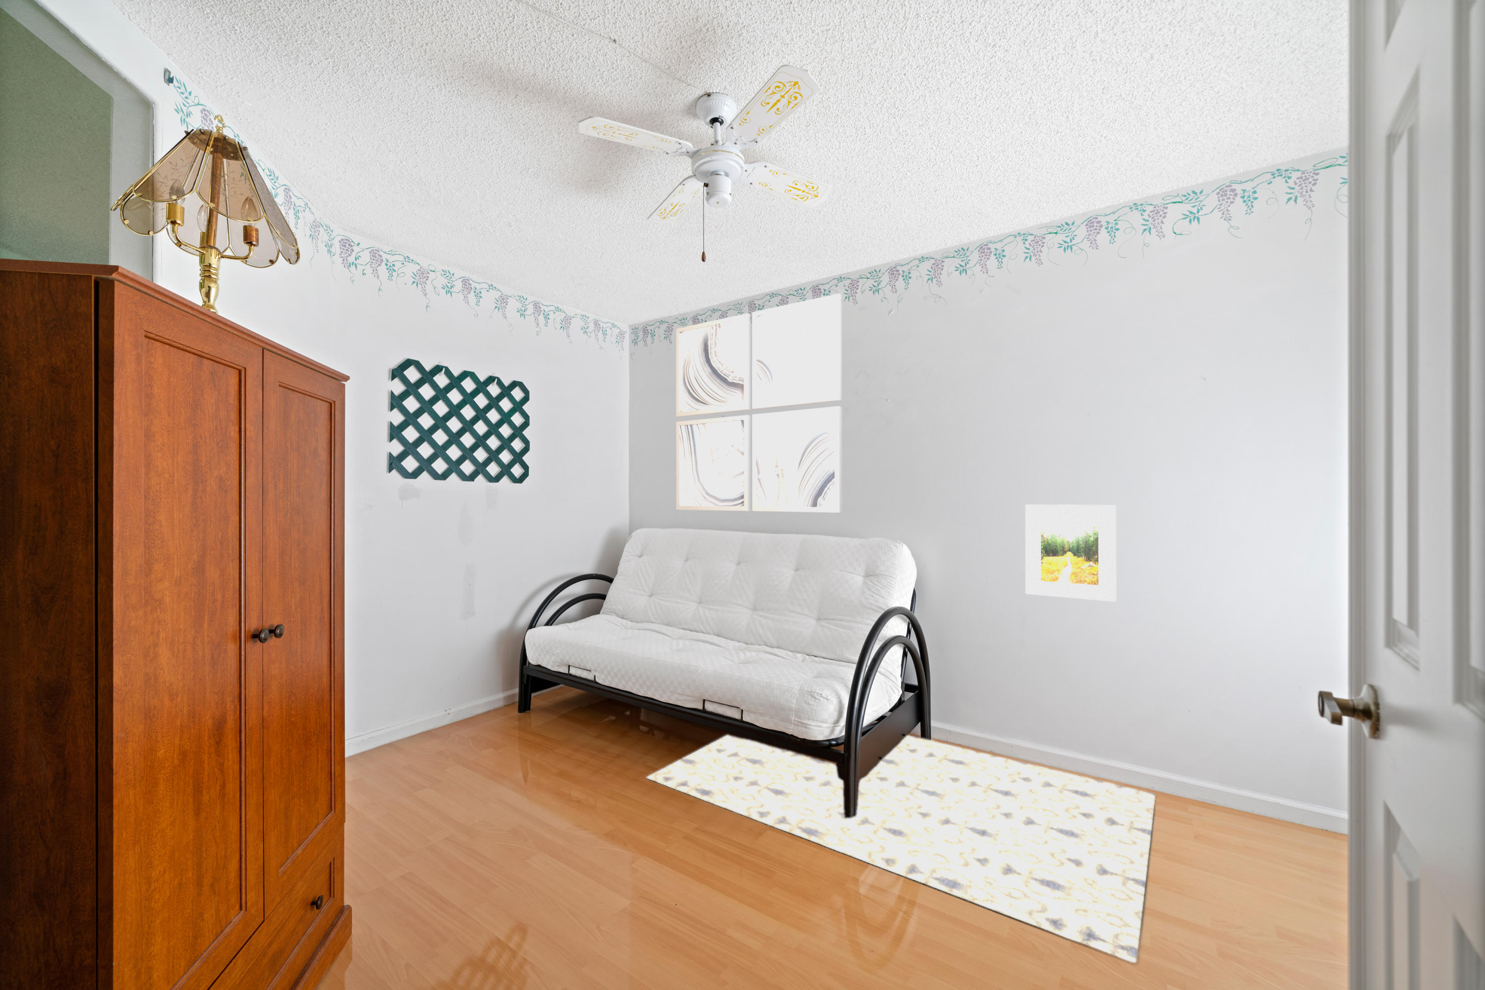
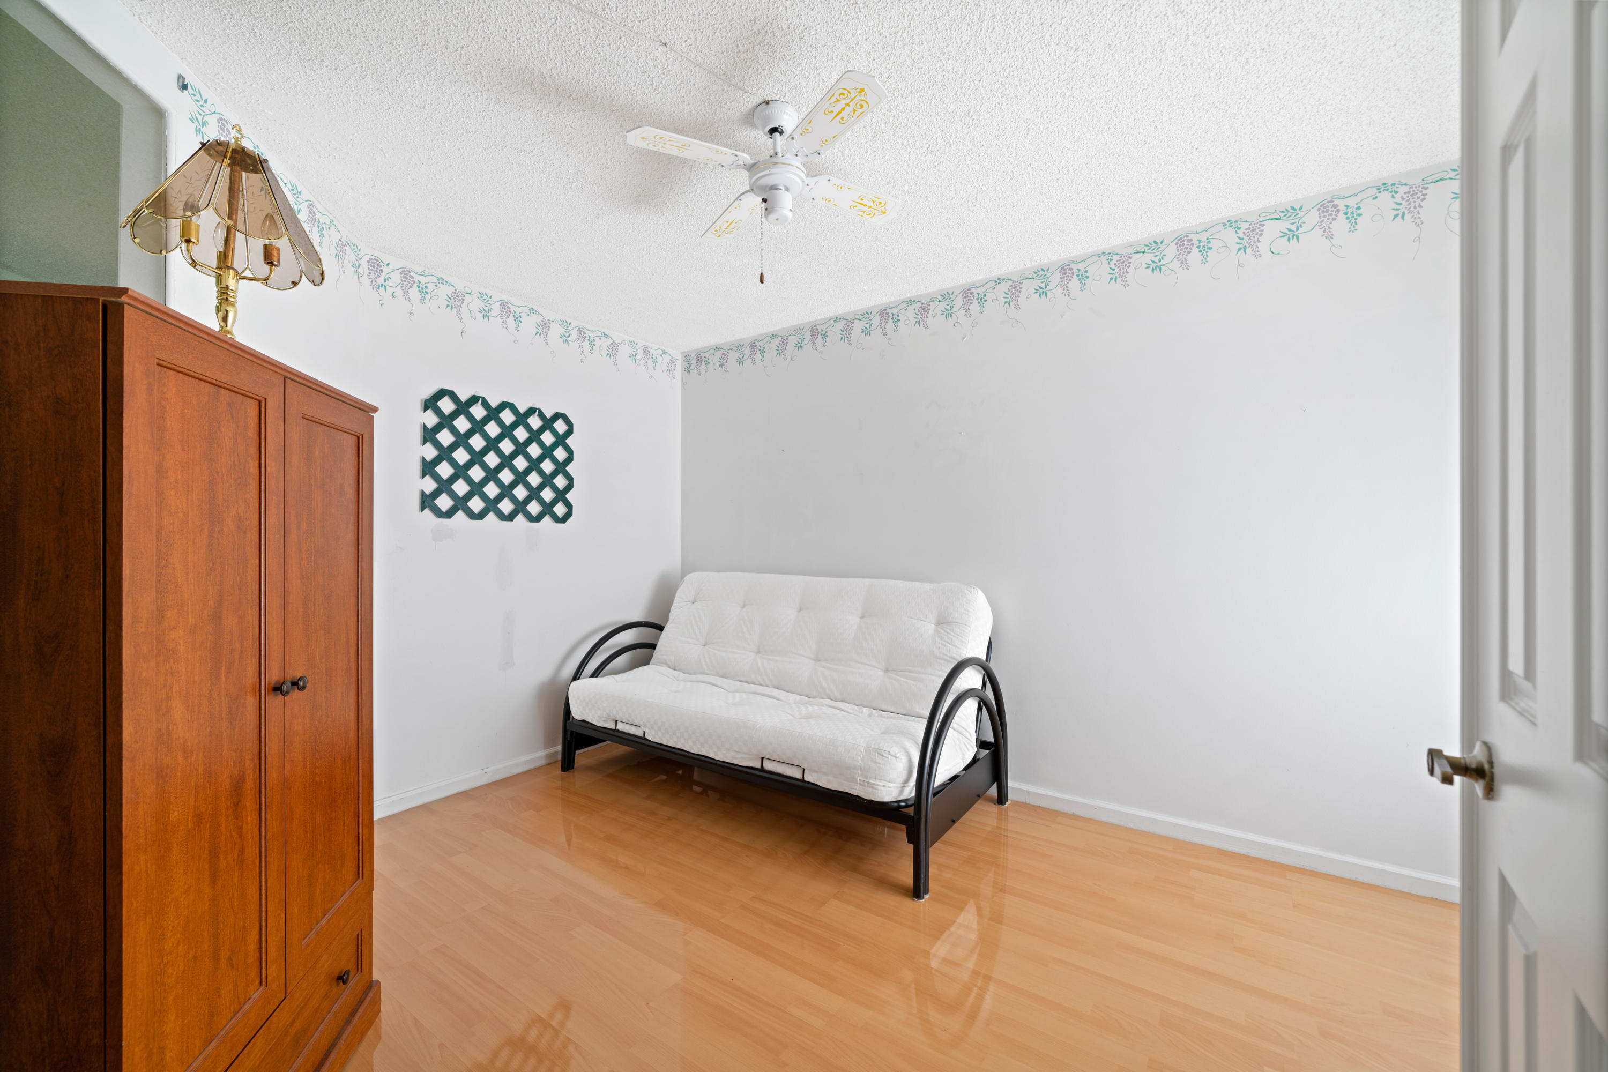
- rug (893, 786)
- wall art (750, 409)
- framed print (1068, 551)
